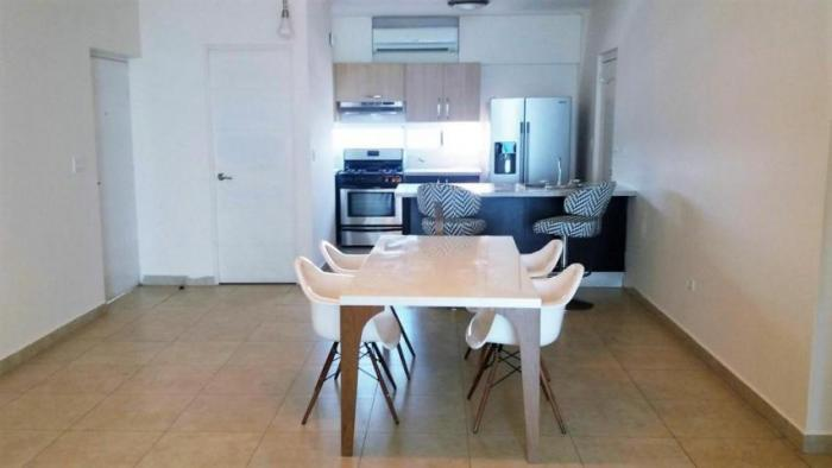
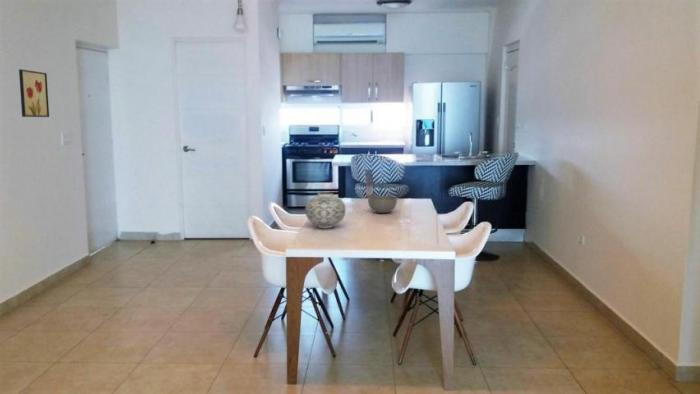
+ bowl (382, 204)
+ wall art (33, 94)
+ vase (325, 210)
